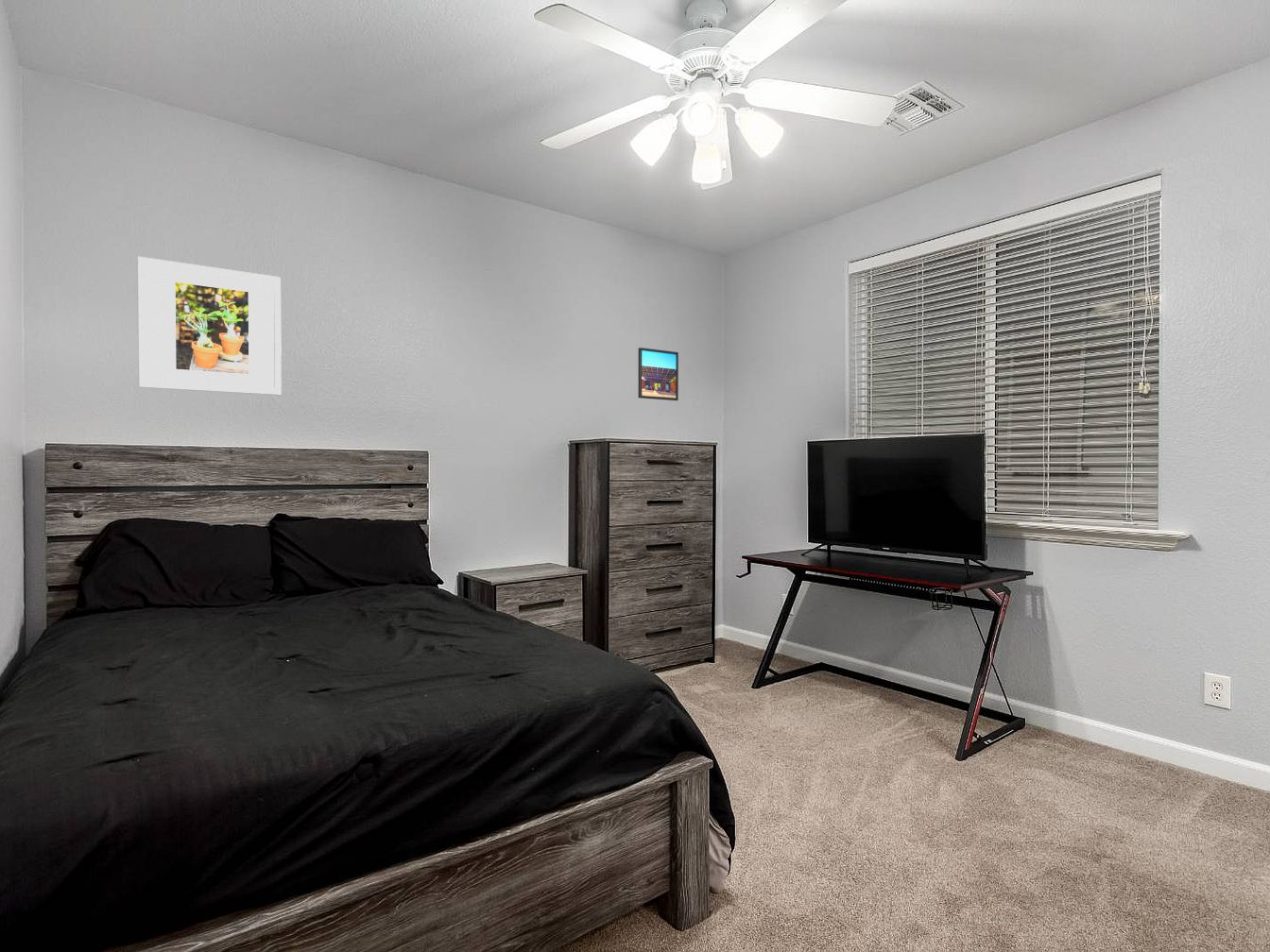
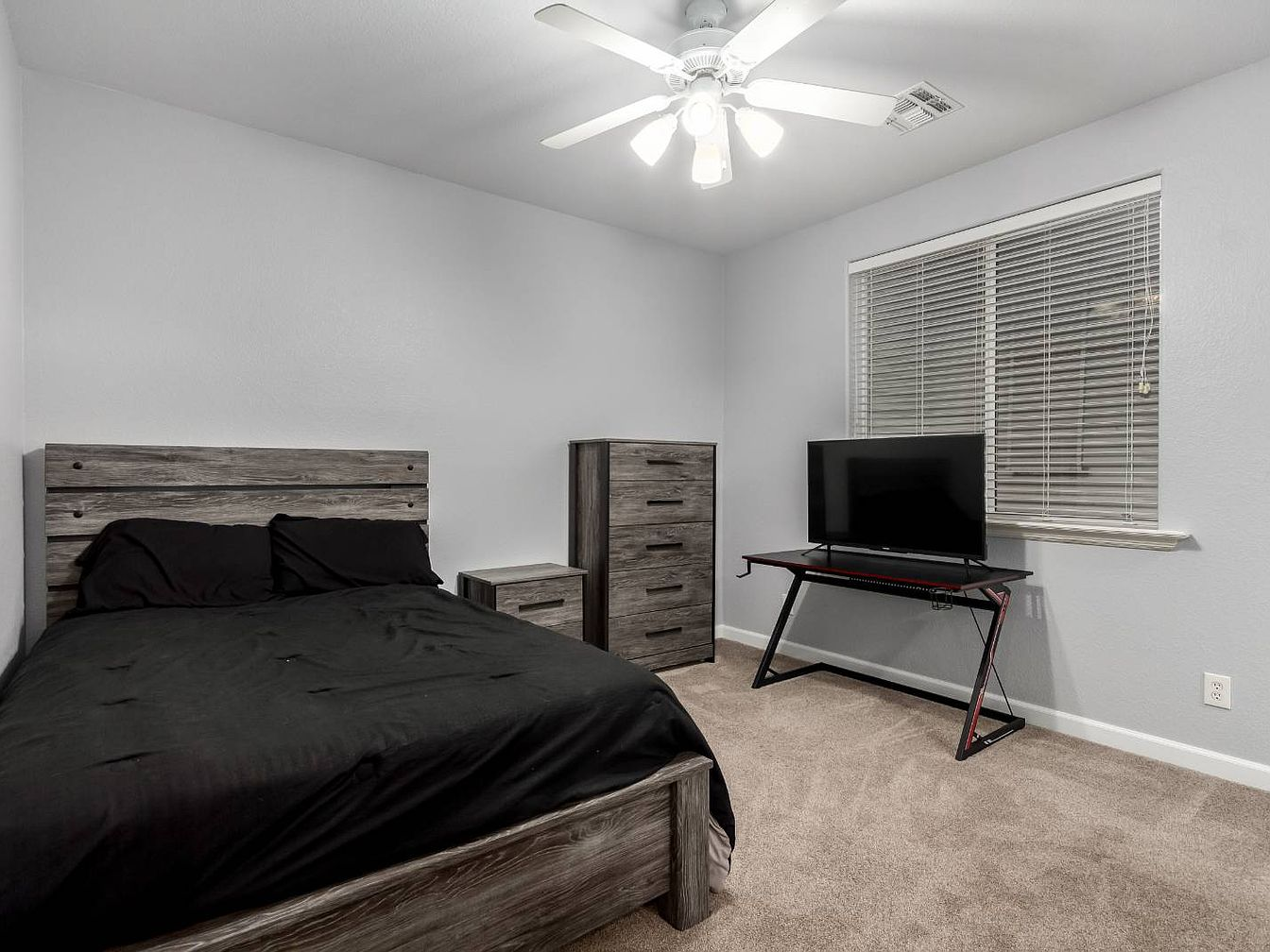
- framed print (213, 330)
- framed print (659, 374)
